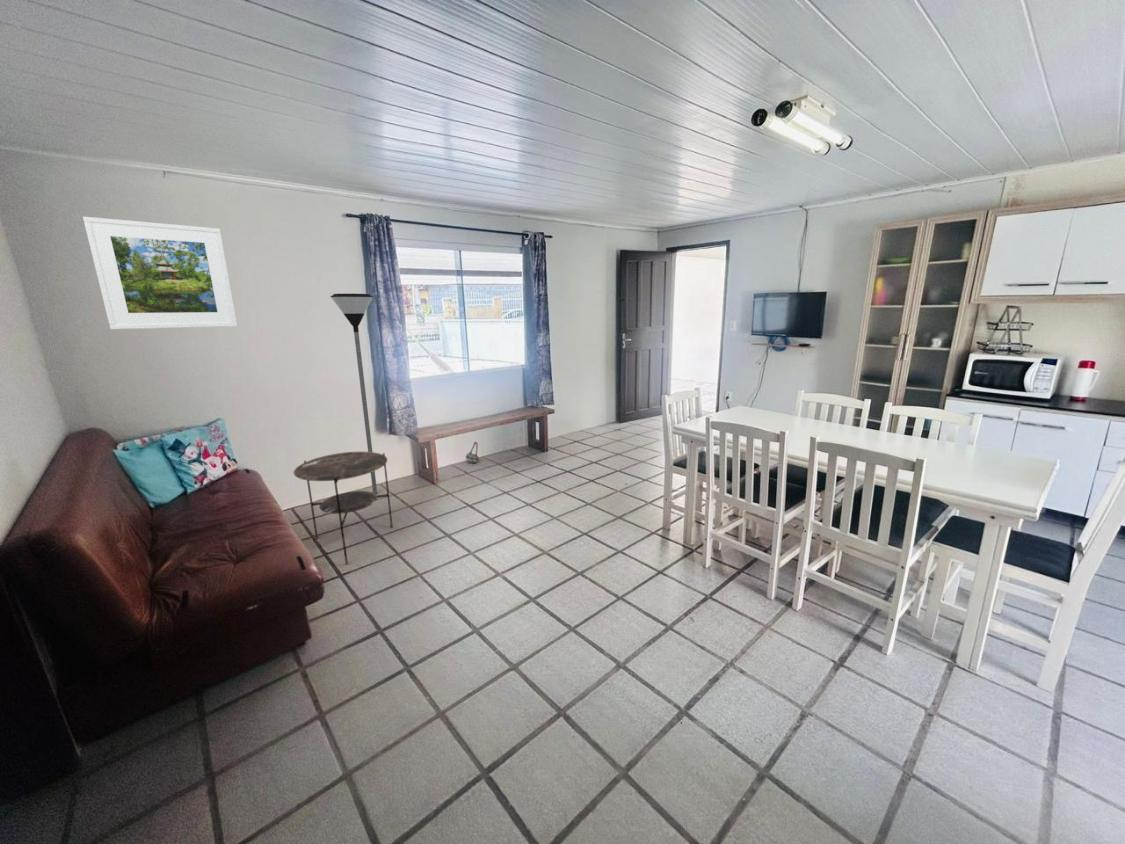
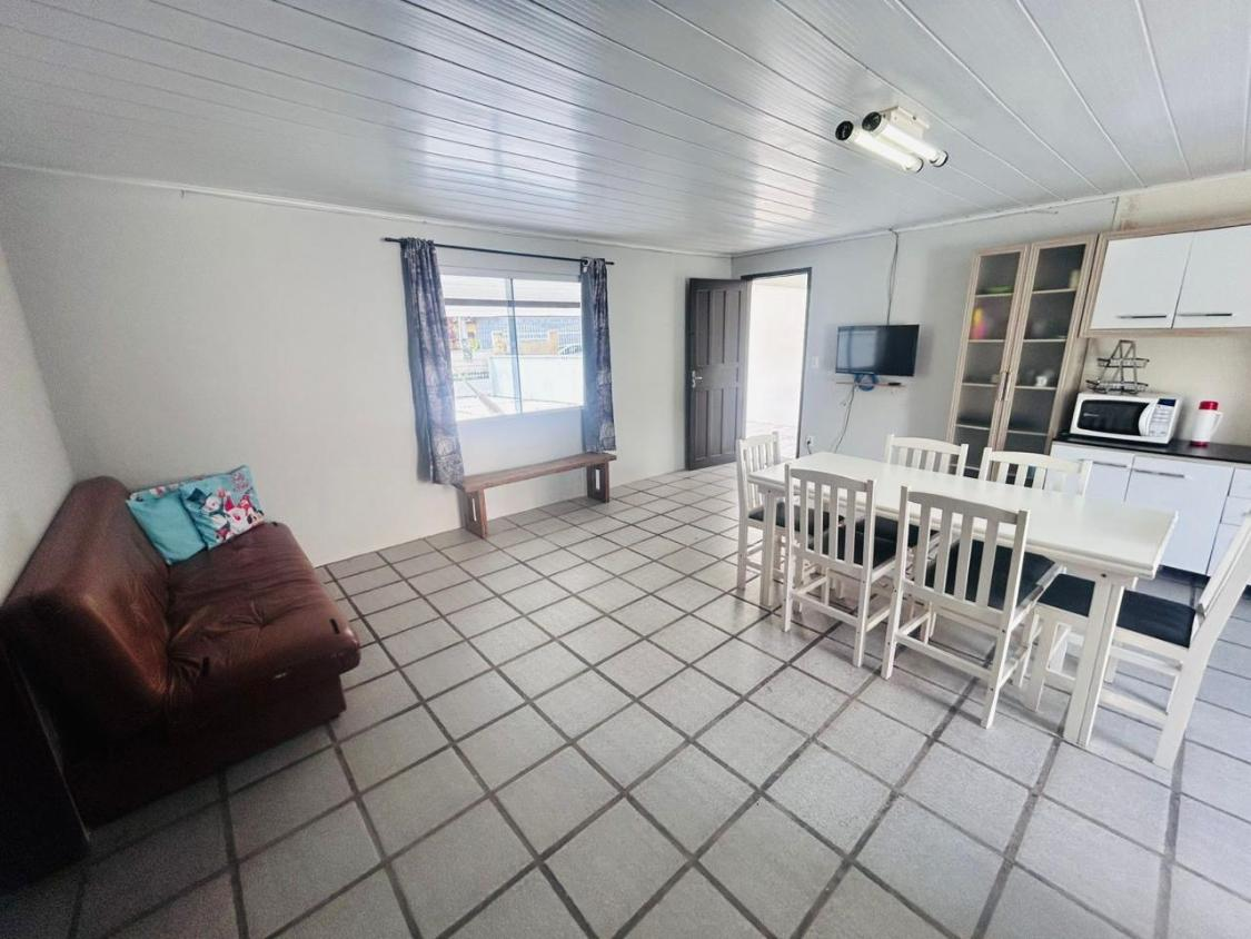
- floor lamp (364, 399)
- side table (347, 504)
- bag (466, 455)
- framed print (167, 276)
